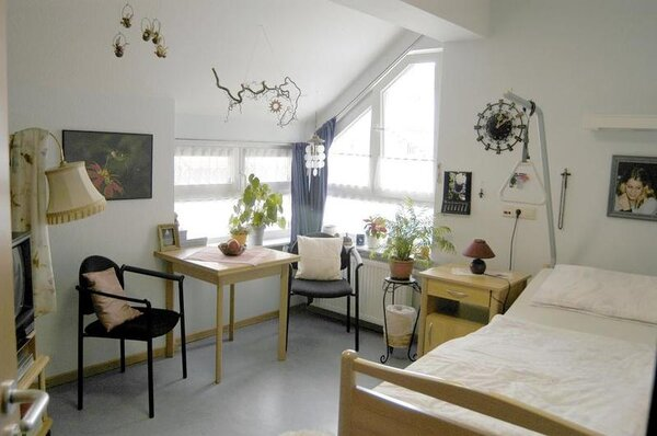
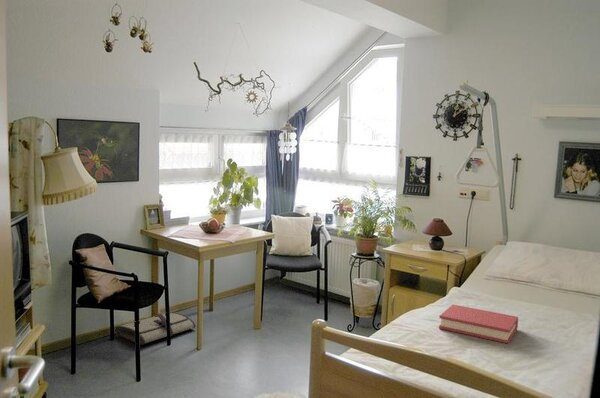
+ tool roll (156, 322)
+ hardback book (478, 322)
